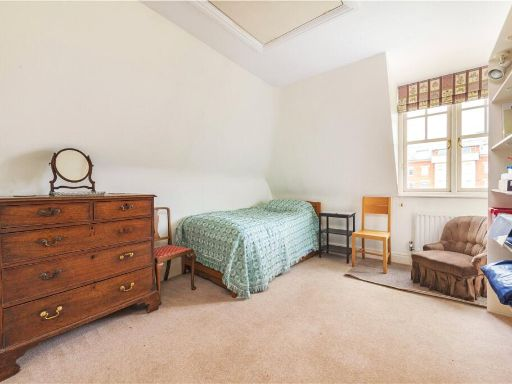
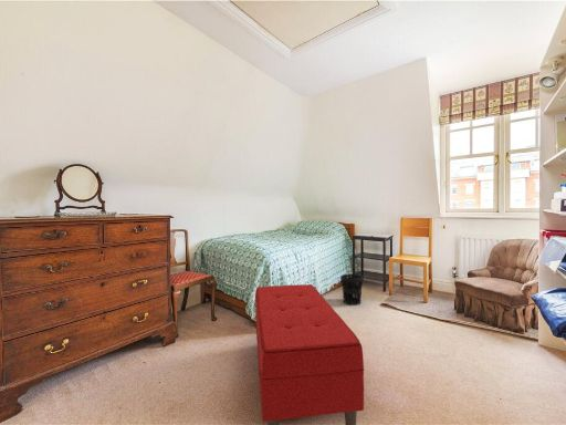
+ bench (295, 343)
+ wastebasket (352, 289)
